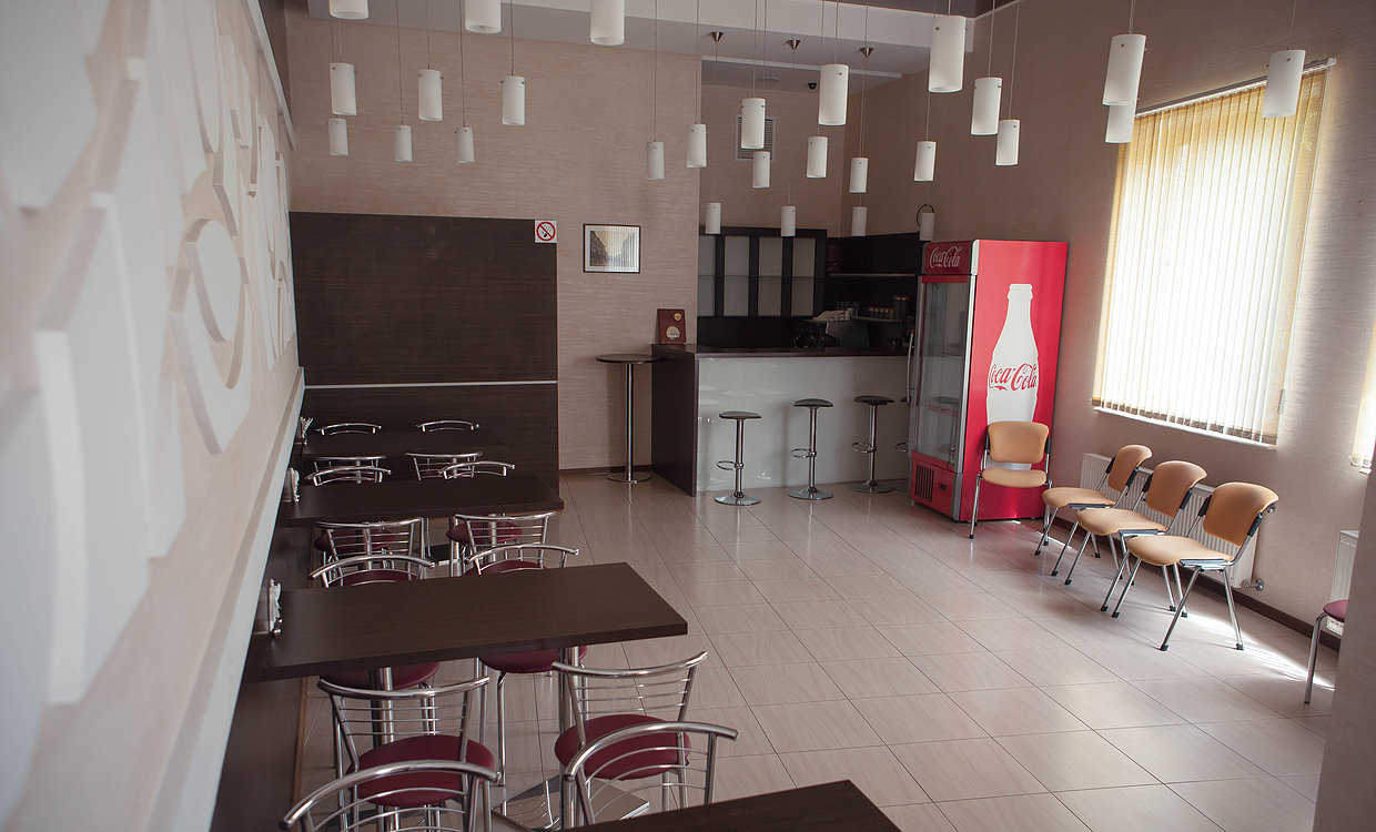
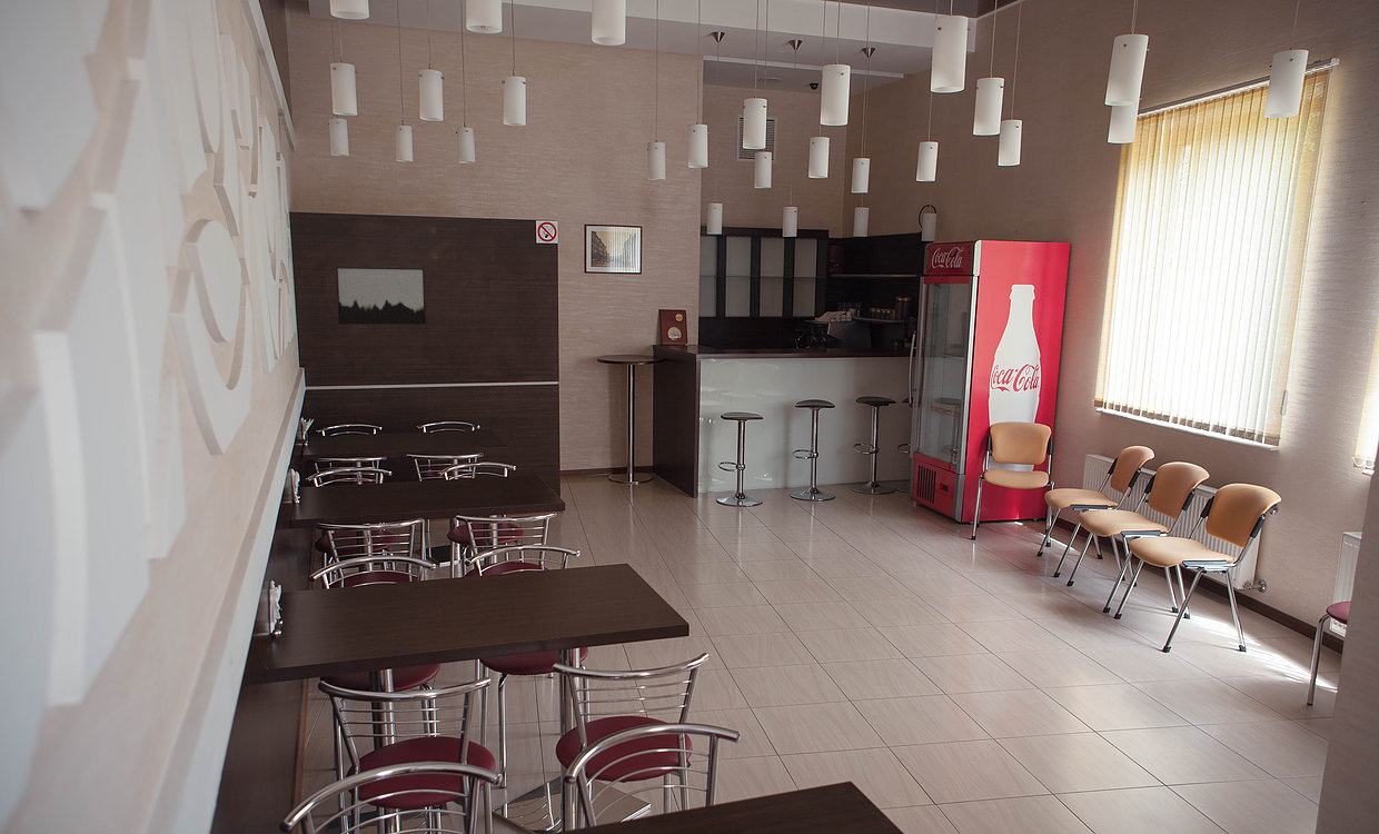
+ wall art (381, 296)
